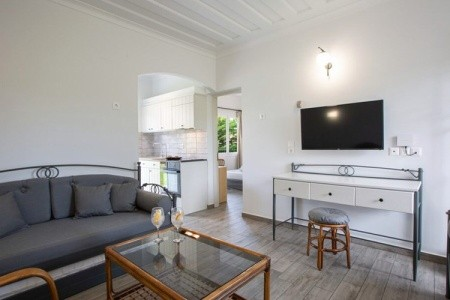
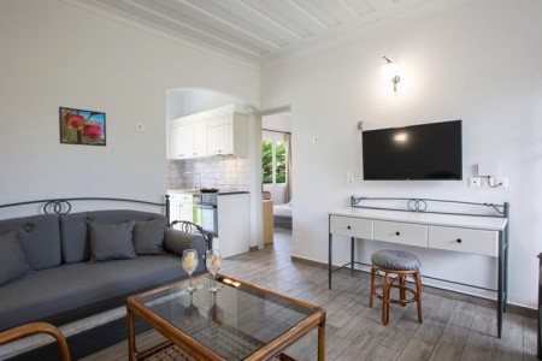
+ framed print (83, 126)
